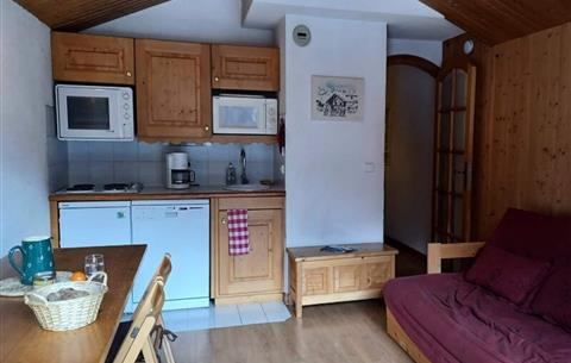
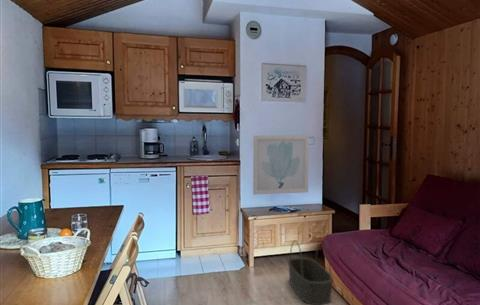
+ wall art (281, 164)
+ basket (309, 265)
